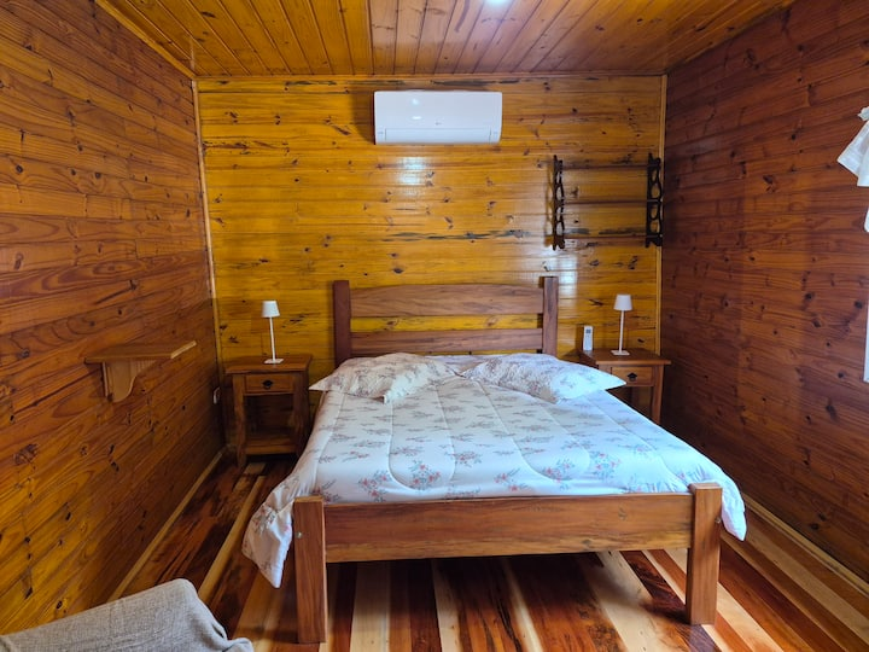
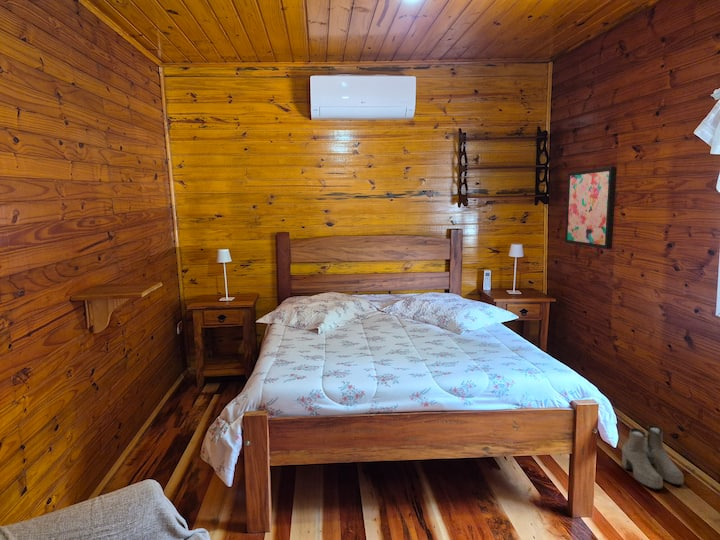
+ boots (652, 454)
+ wall art (588, 208)
